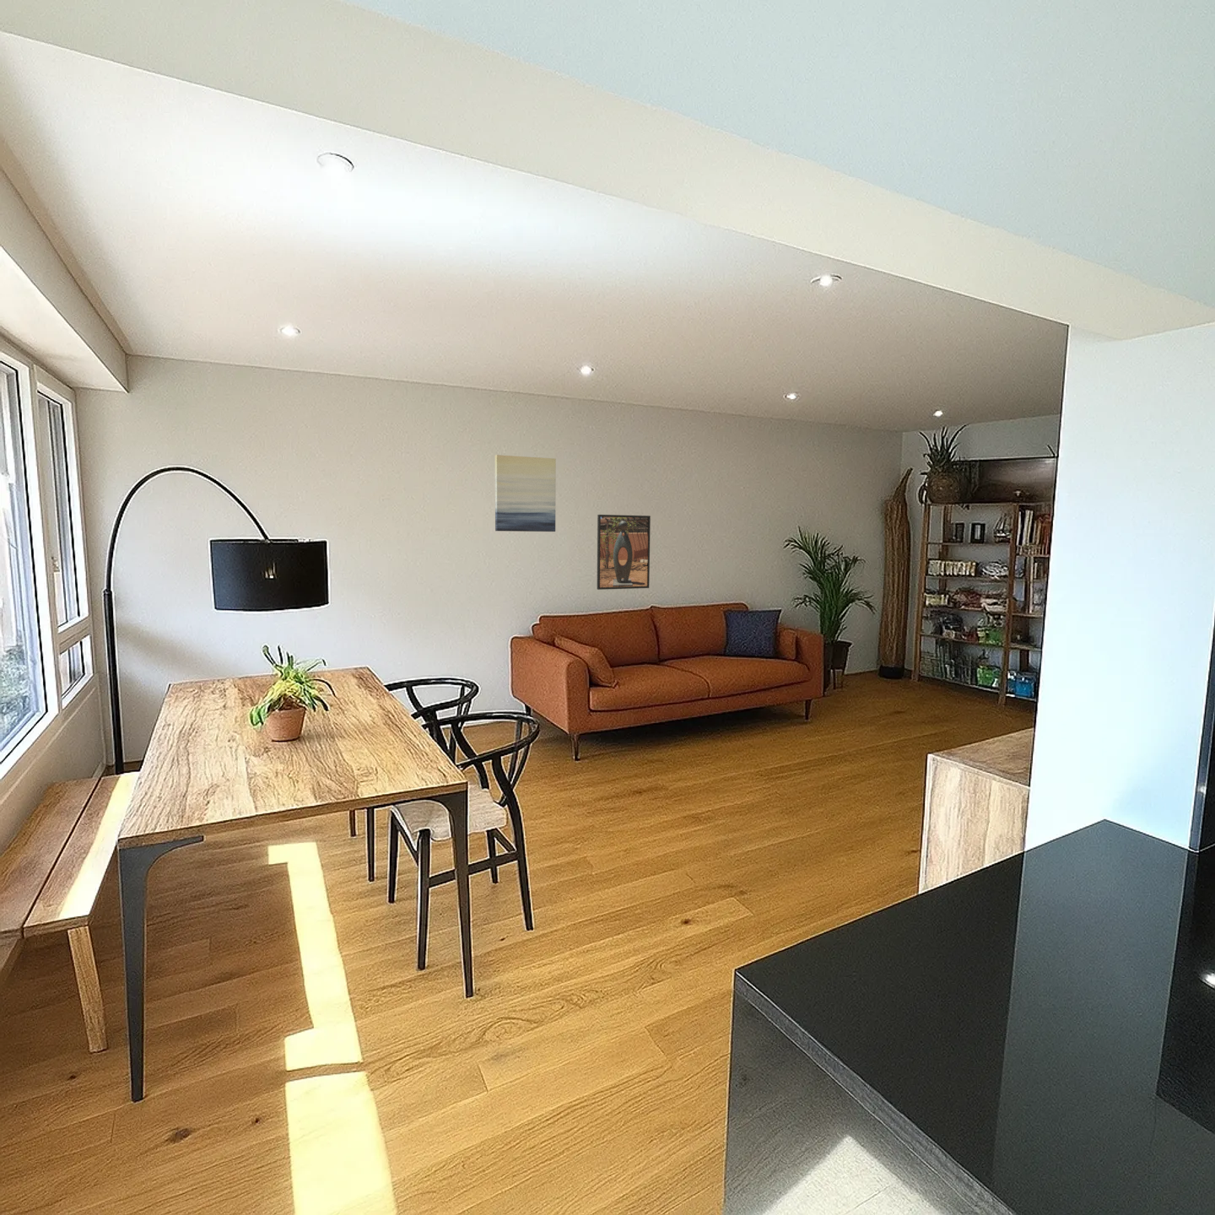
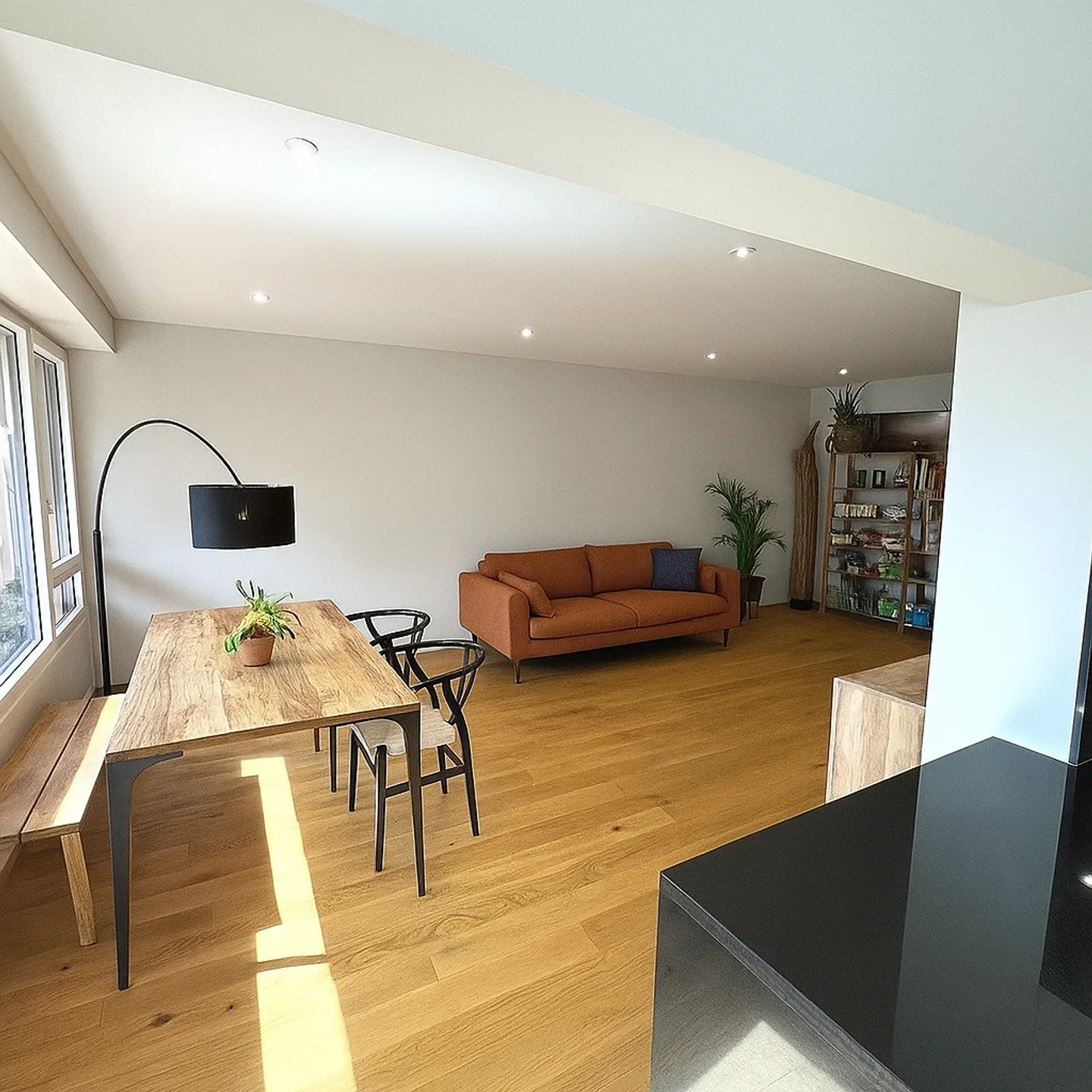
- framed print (623, 552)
- wall art (525, 494)
